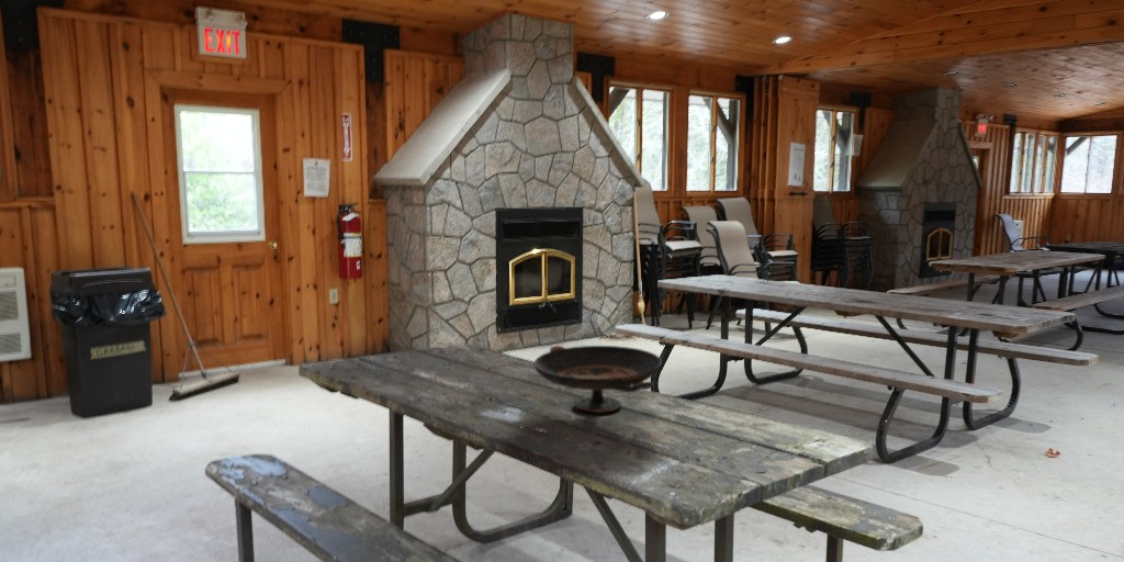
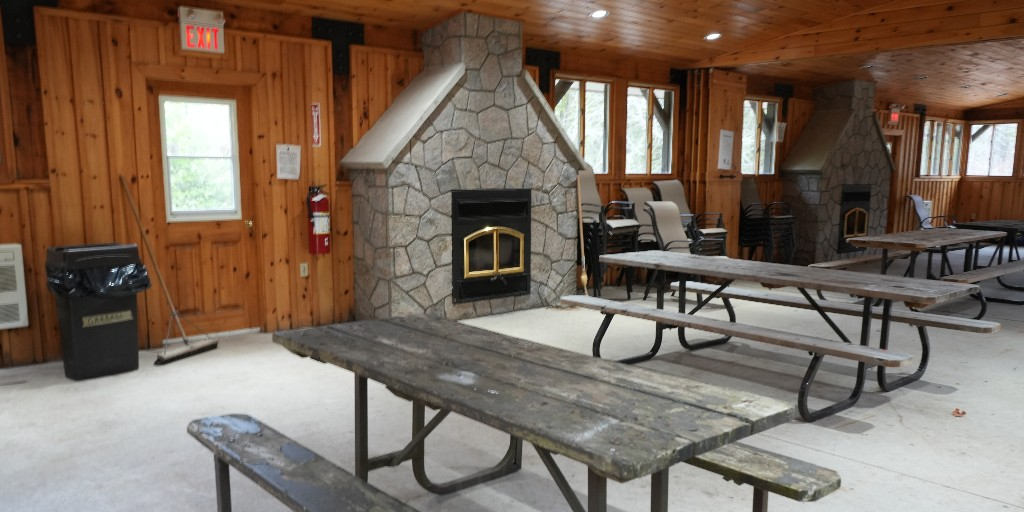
- decorative bowl (596, 382)
